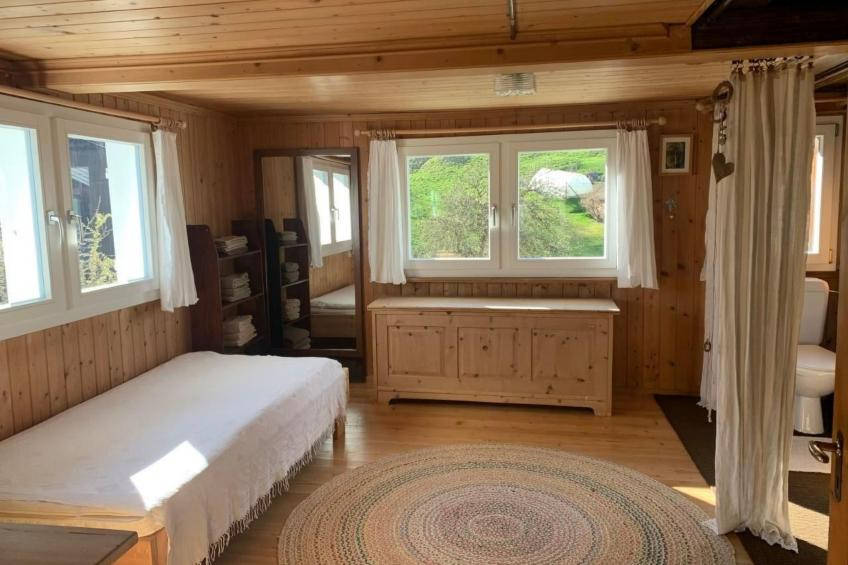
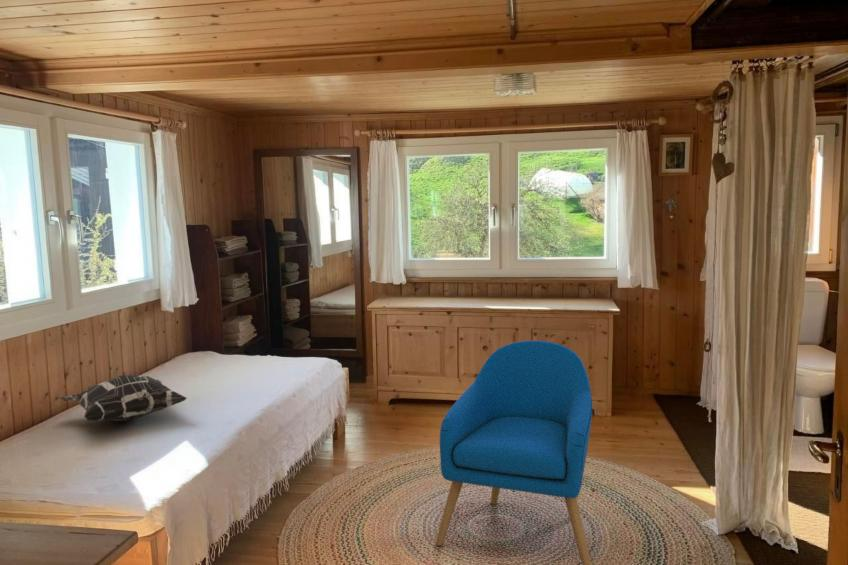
+ armchair (524, 441)
+ decorative pillow (122, 397)
